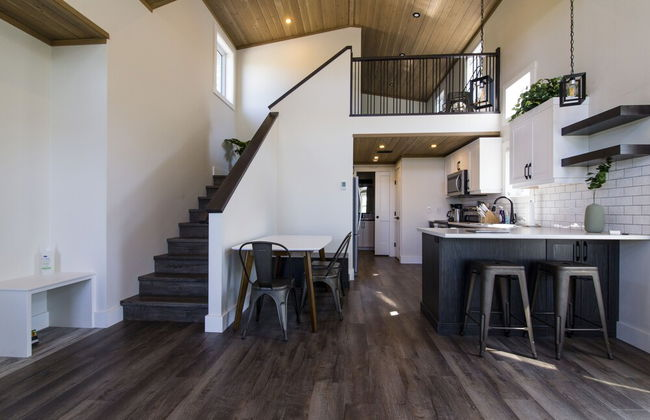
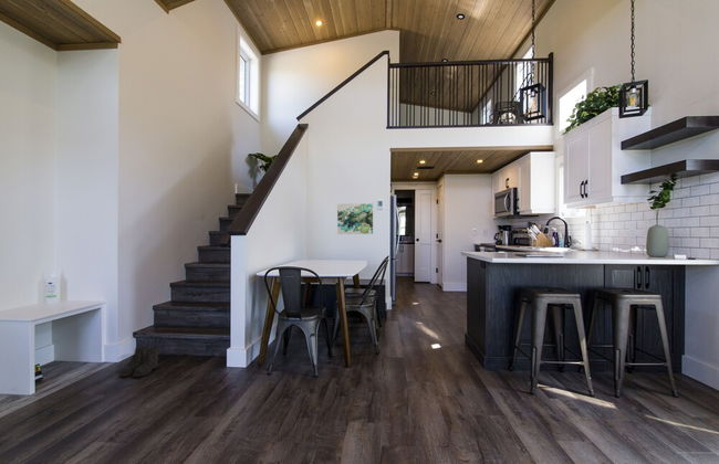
+ boots (139, 359)
+ wall art (355, 219)
